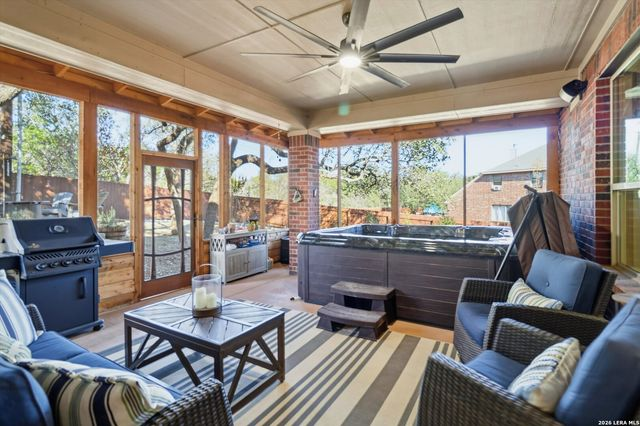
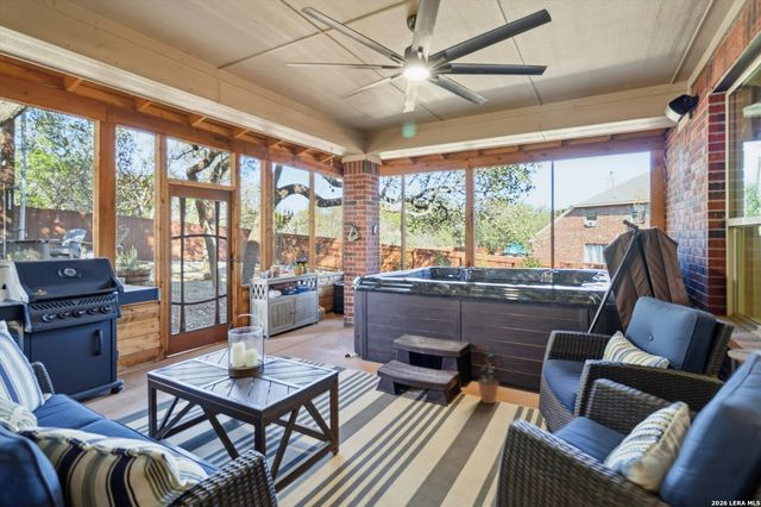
+ potted plant (489, 371)
